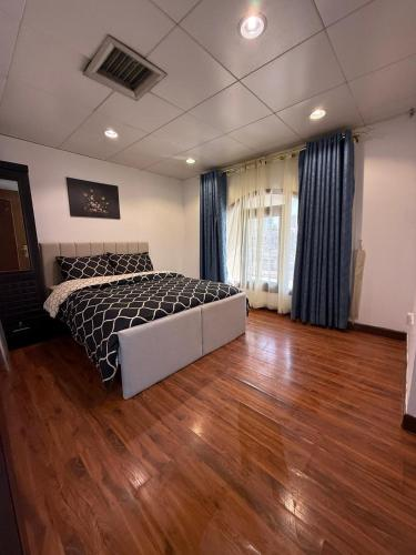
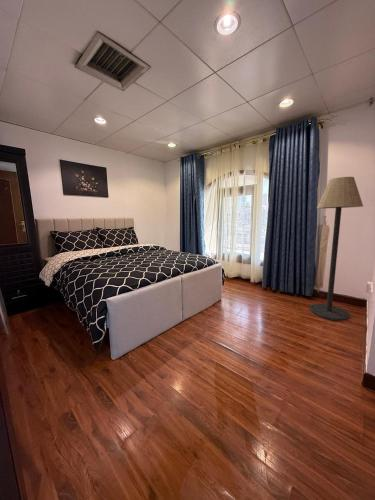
+ floor lamp (334, 248)
